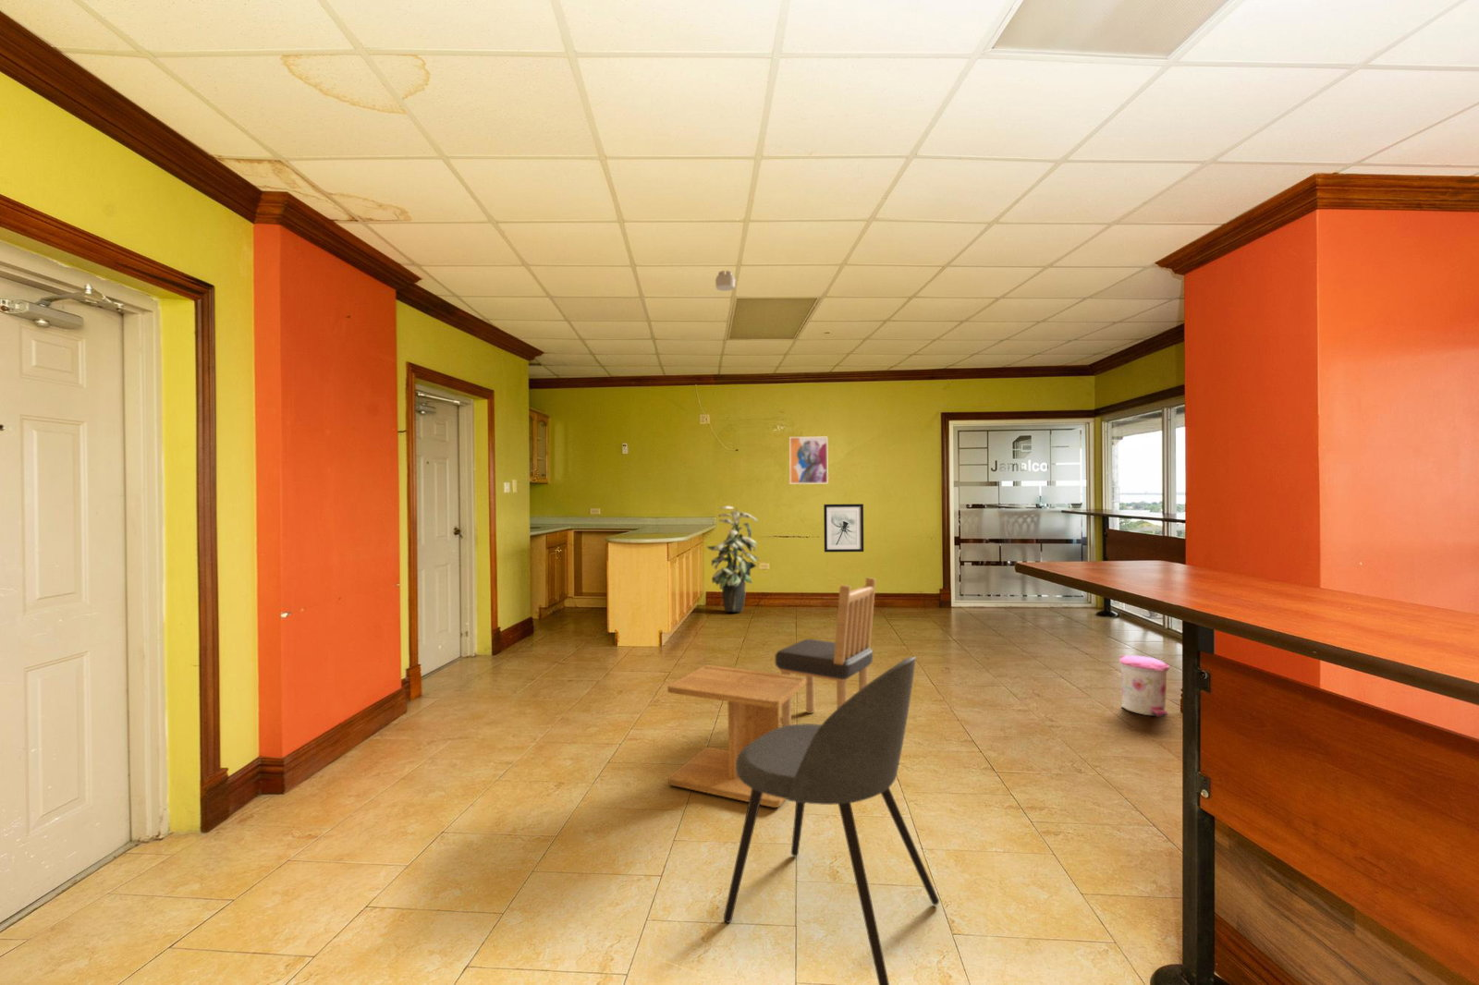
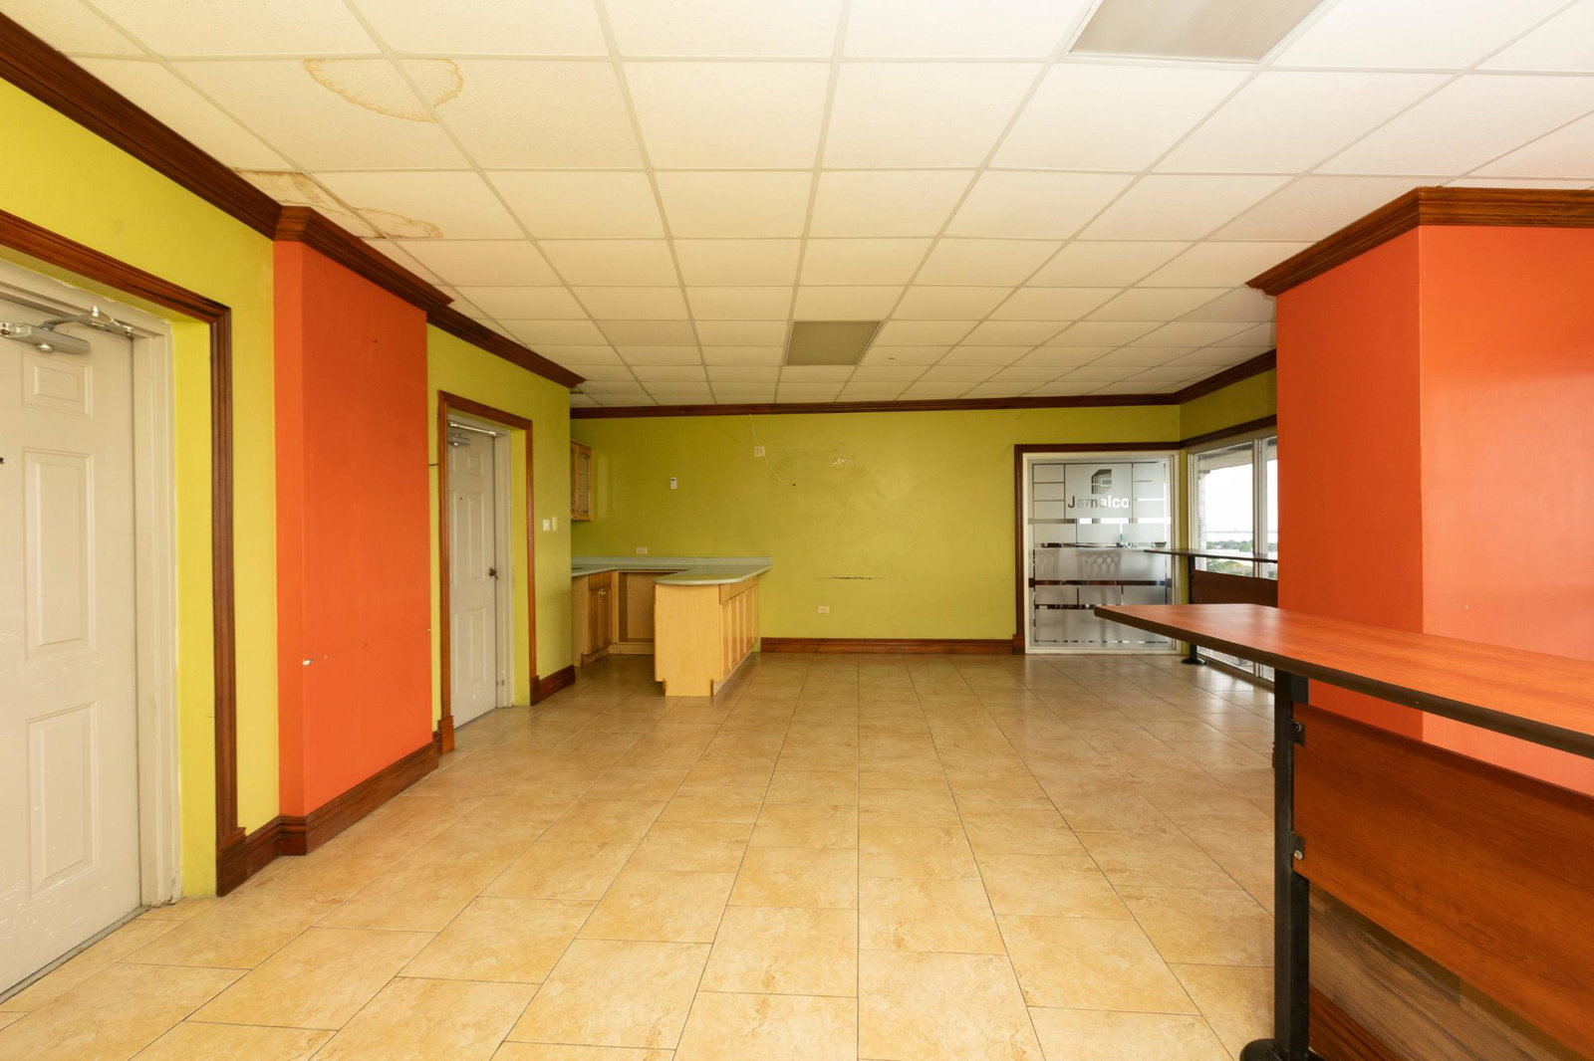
- dining chair (832, 781)
- dining chair (826, 652)
- trash can (1143, 684)
- side table (738, 731)
- smoke detector (725, 280)
- wall art (843, 528)
- indoor plant (731, 558)
- wall art (808, 461)
